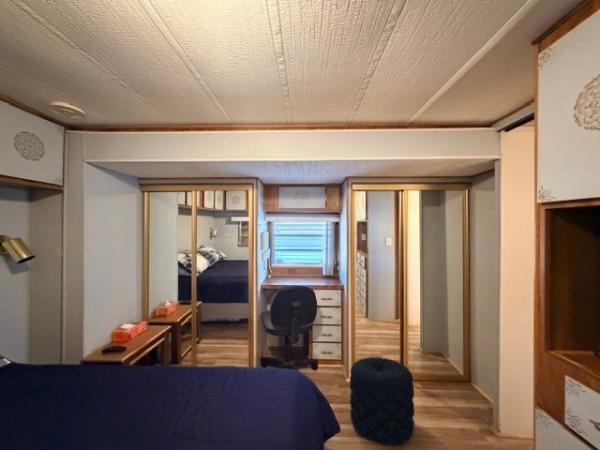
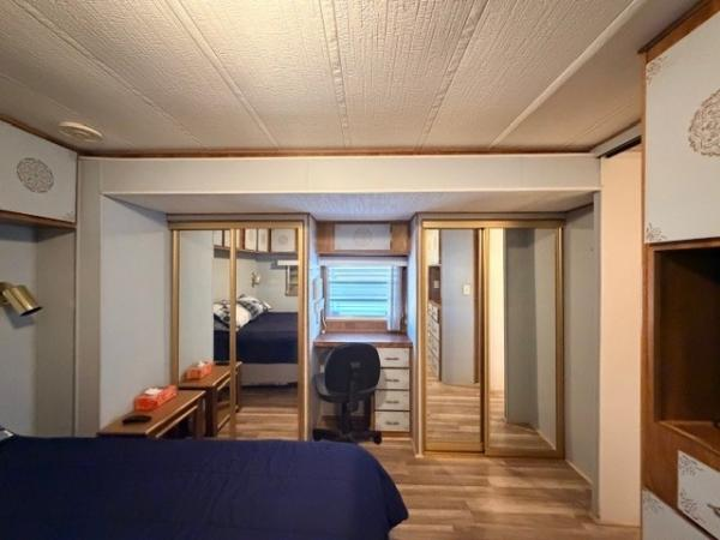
- pouf (381, 394)
